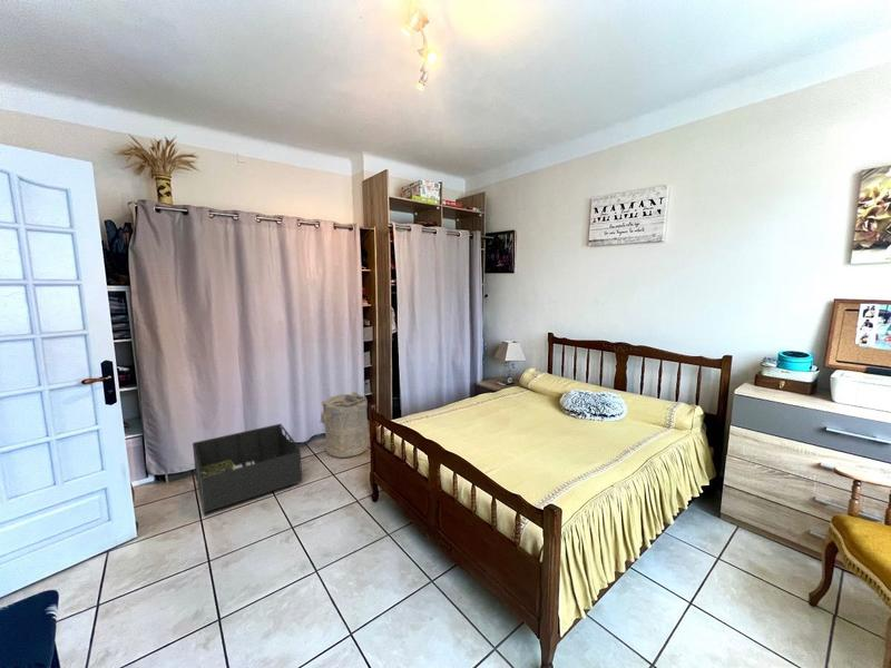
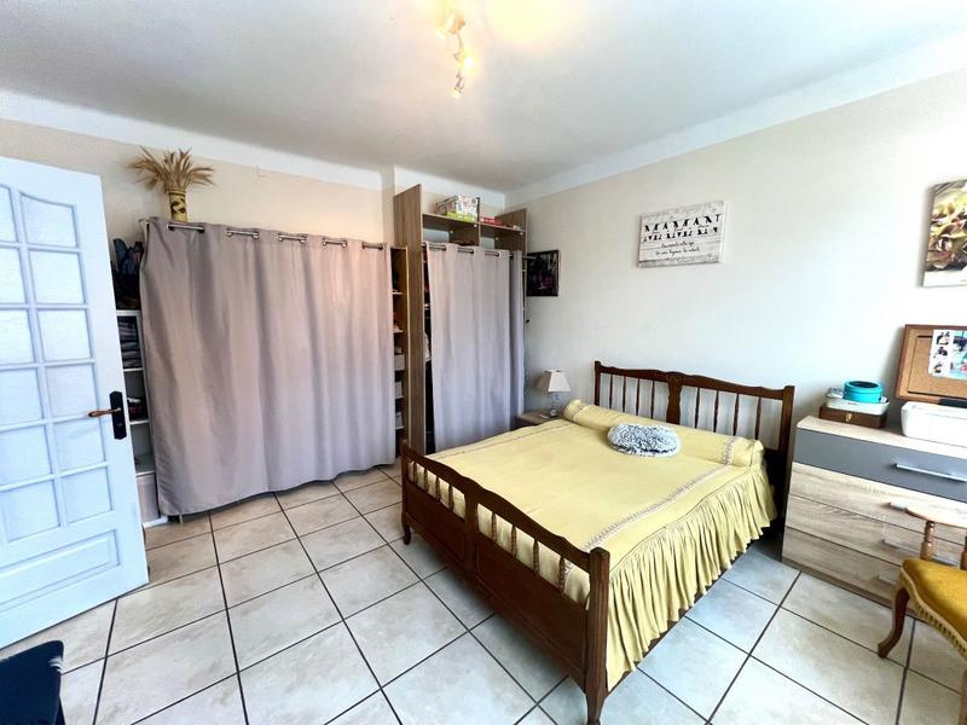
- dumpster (247, 463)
- laundry hamper (344, 422)
